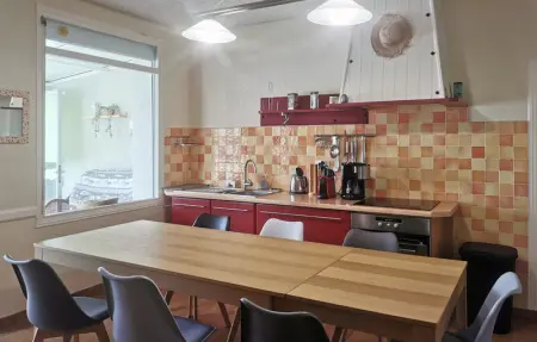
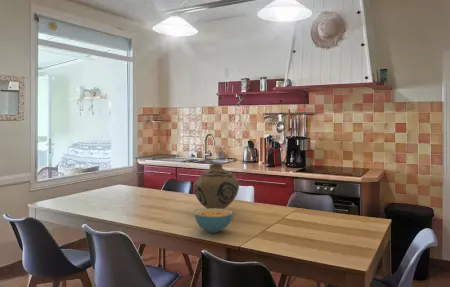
+ cereal bowl (213, 221)
+ vase (216, 188)
